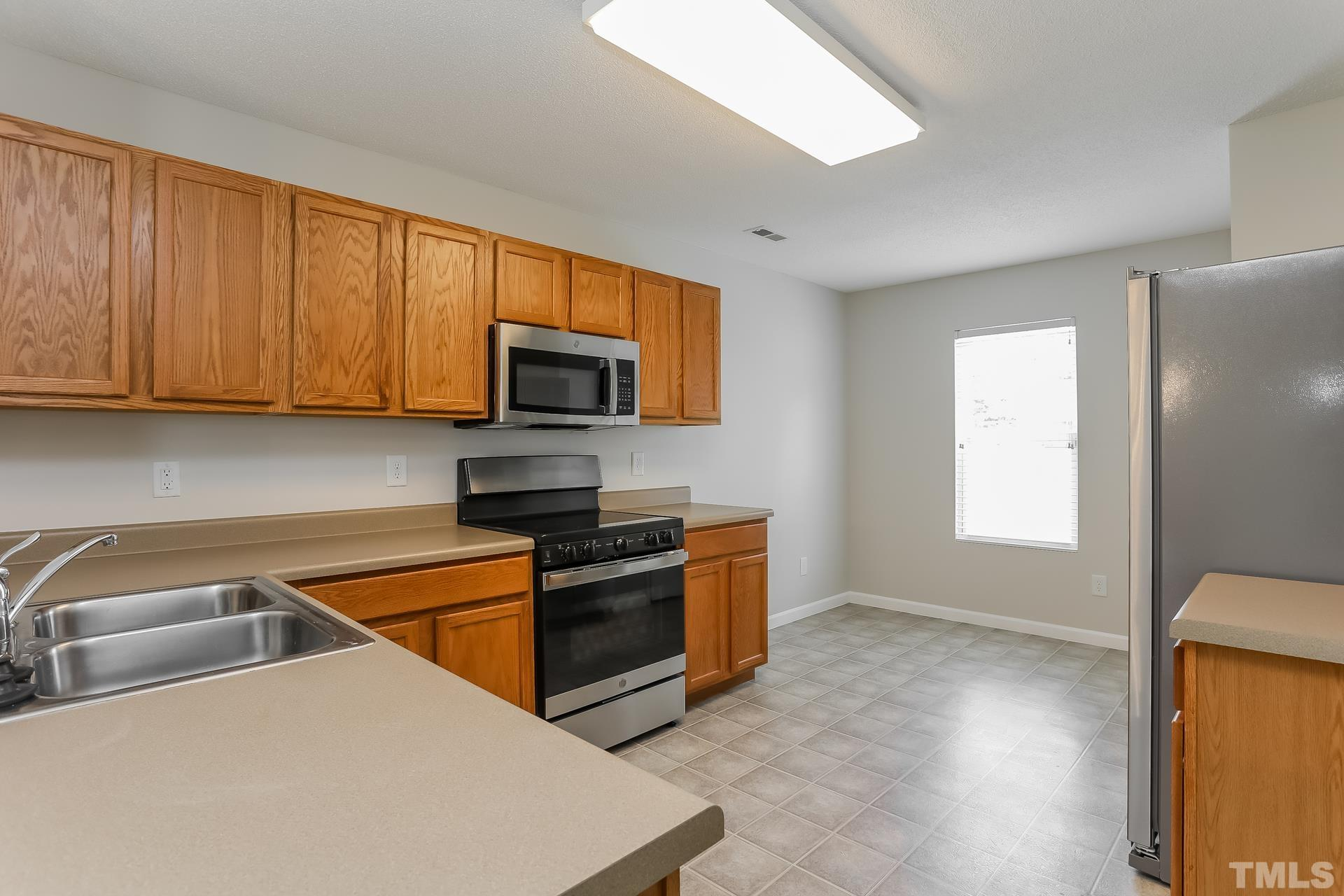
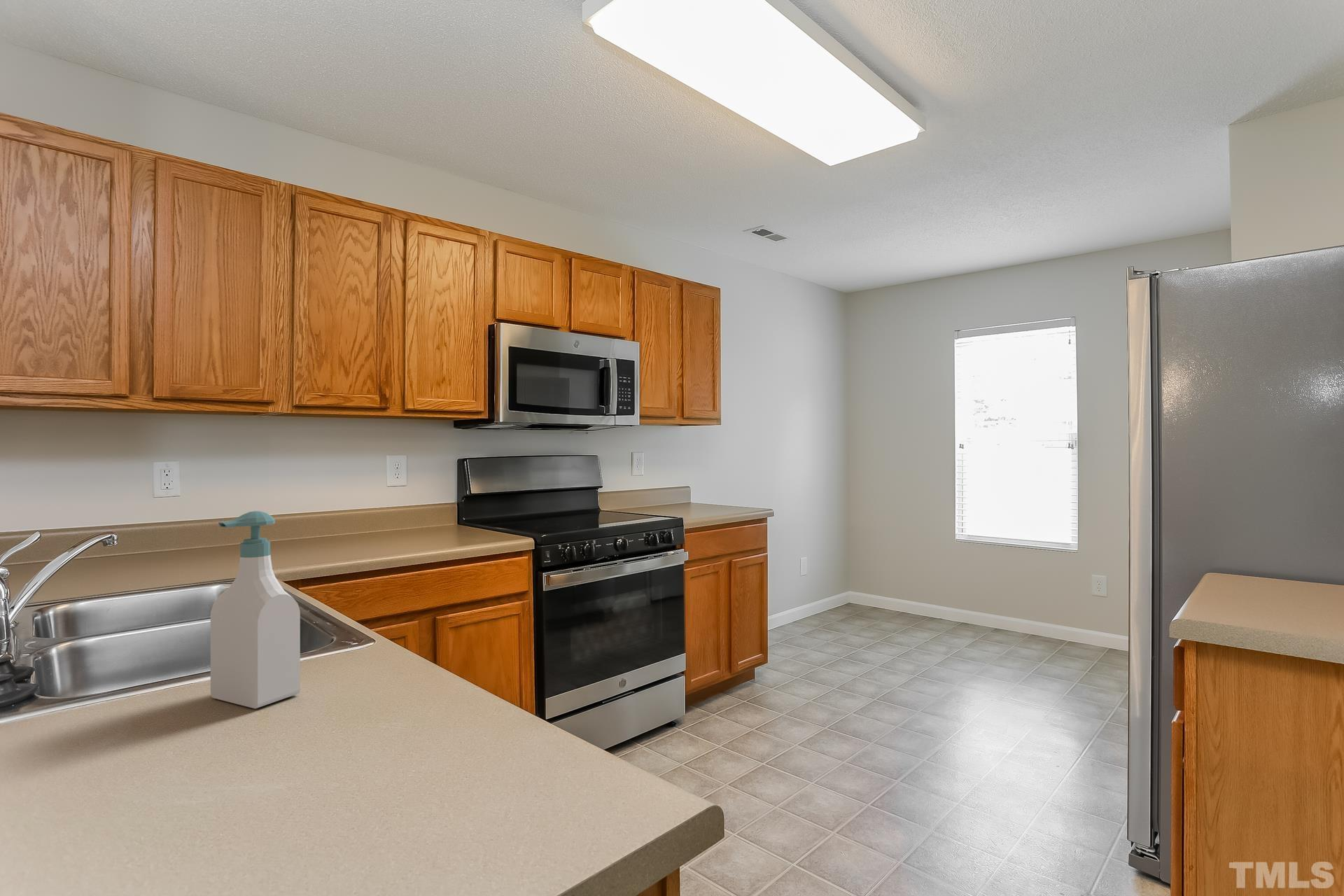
+ soap bottle (249, 604)
